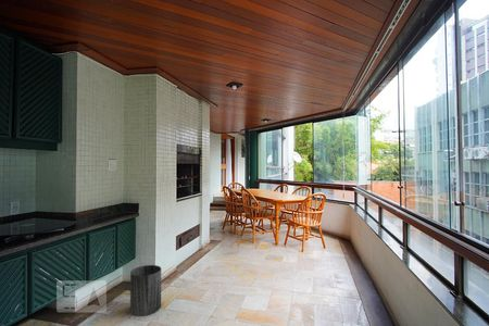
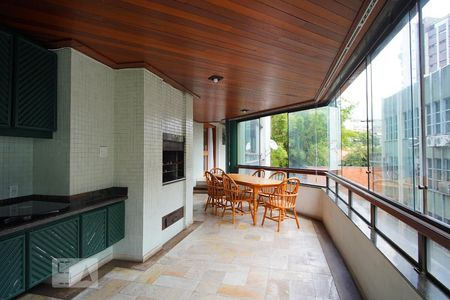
- trash can (146, 288)
